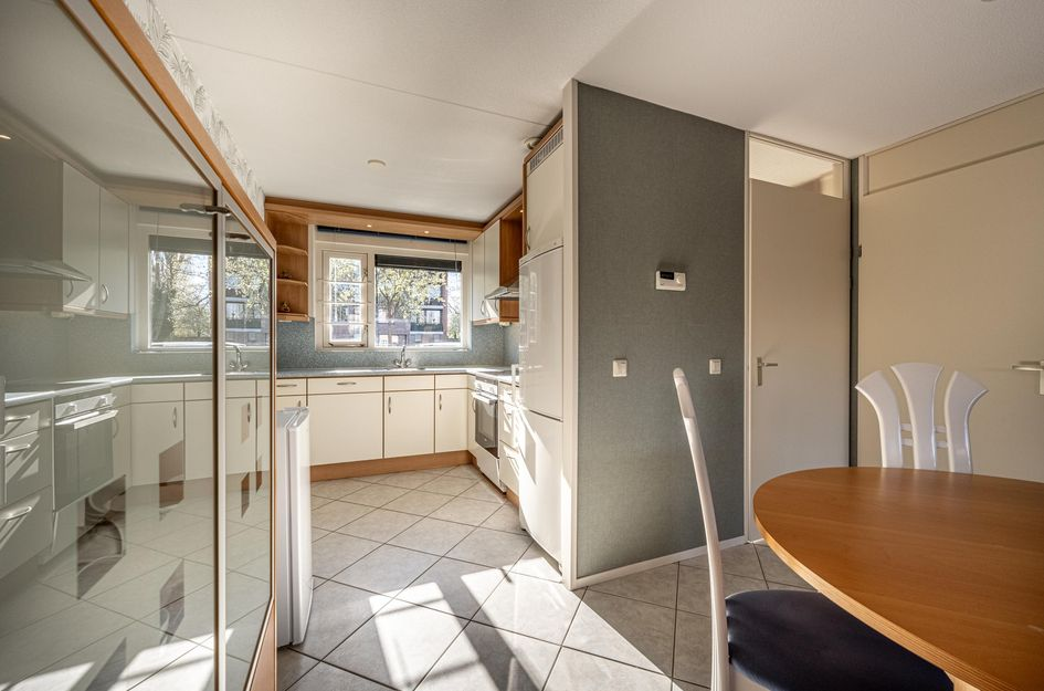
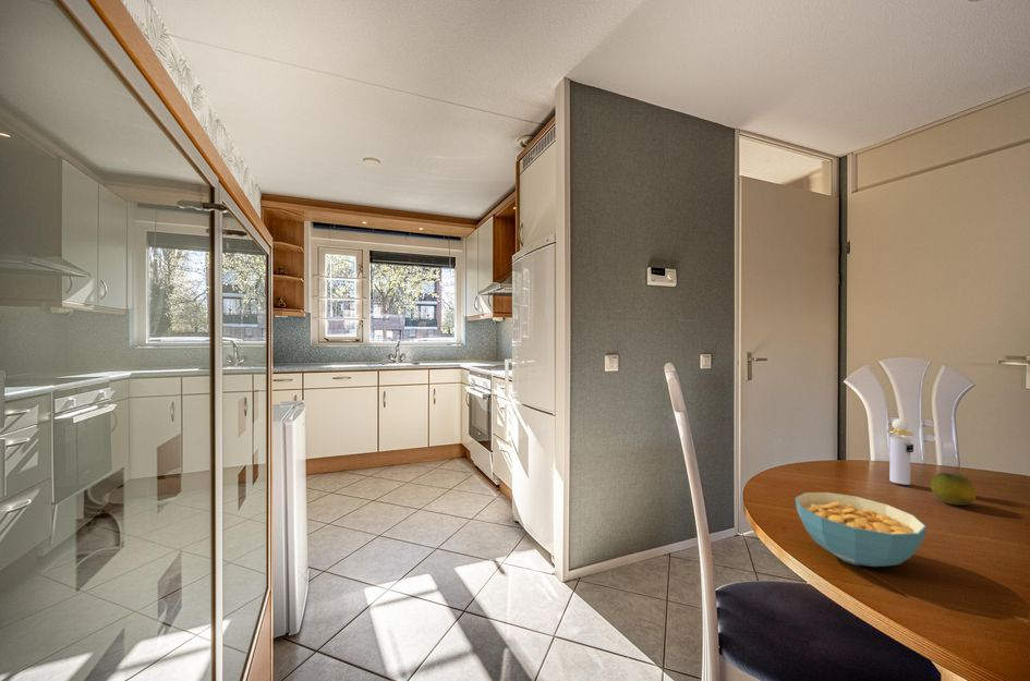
+ fruit (953, 488)
+ cereal bowl (855, 534)
+ perfume bottle (899, 451)
